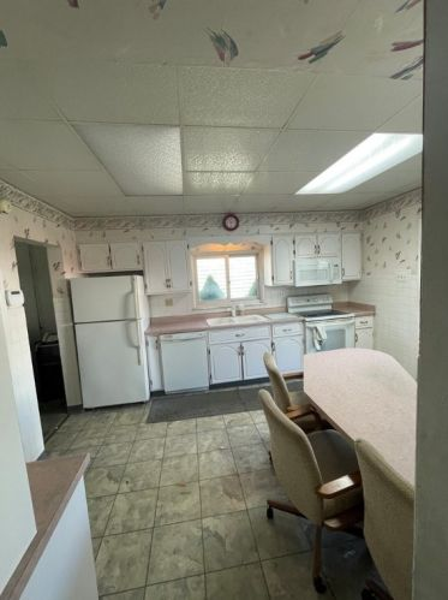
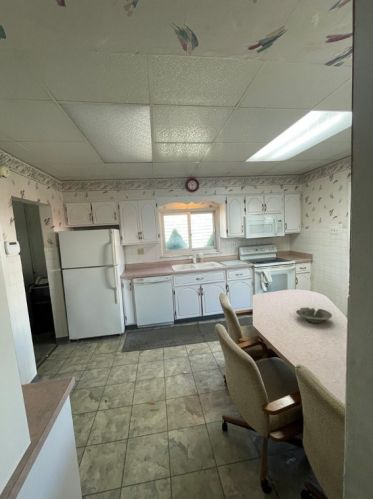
+ bowl (313, 316)
